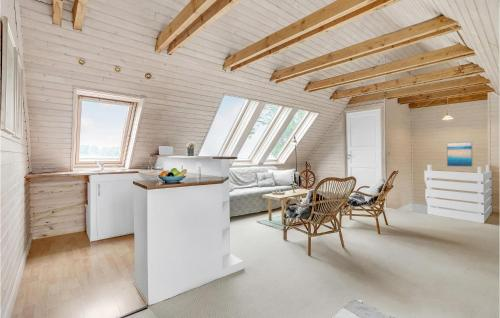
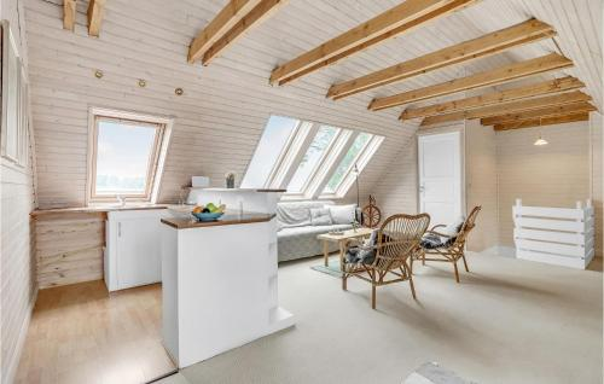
- wall art (459, 154)
